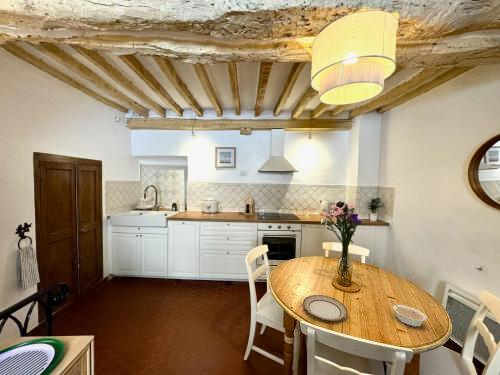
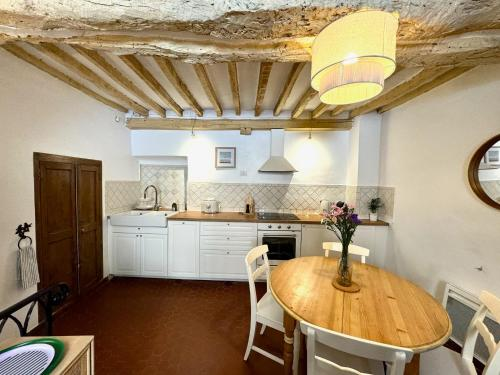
- plate (324, 308)
- legume (407, 315)
